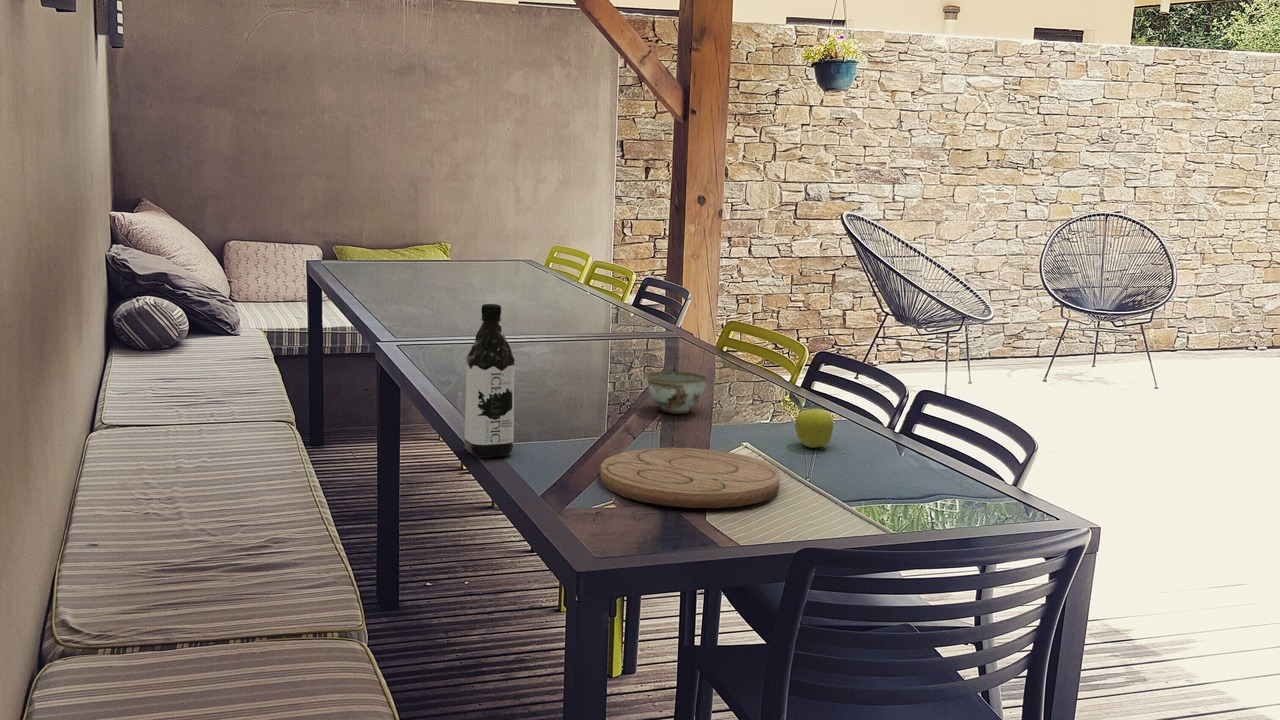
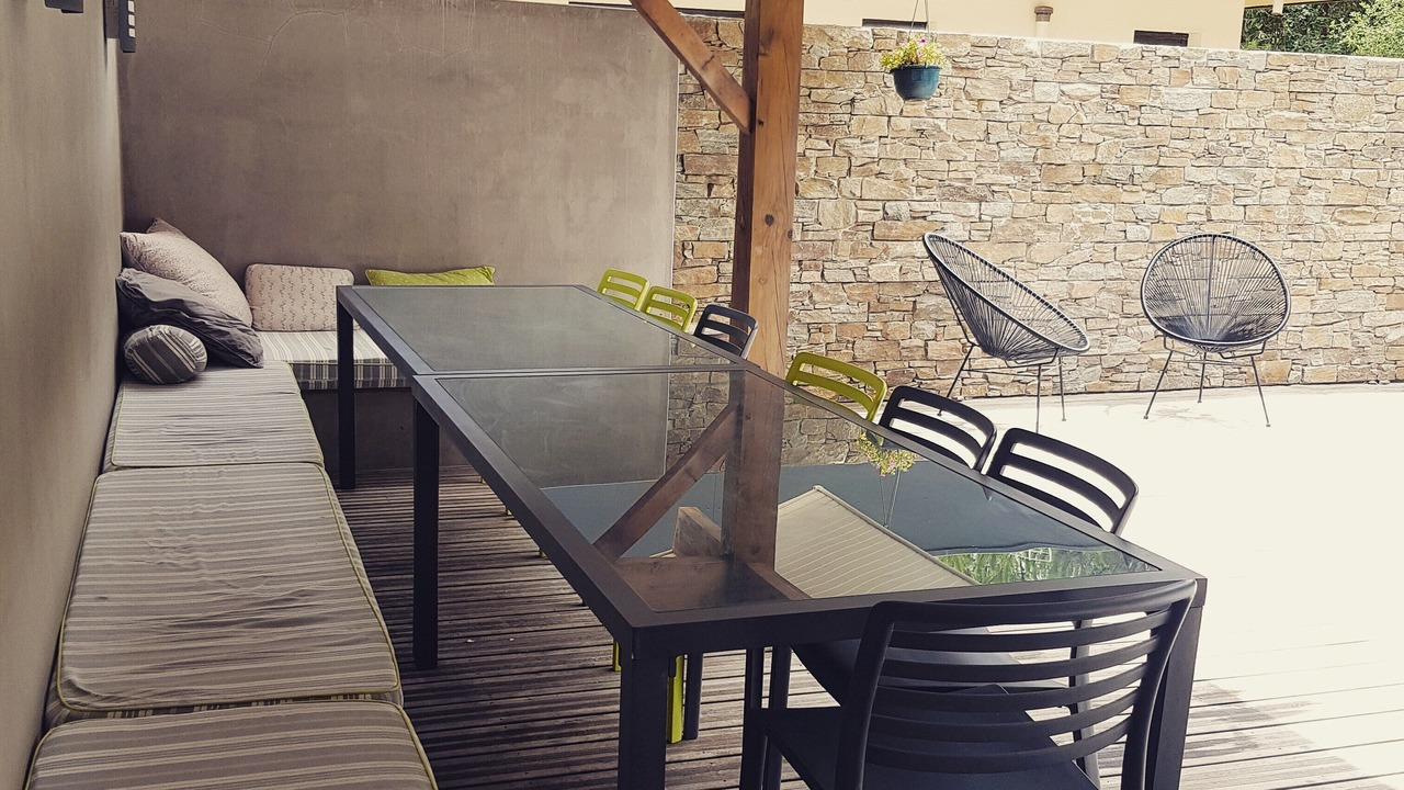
- cutting board (689, 475)
- fruit (813, 427)
- bowl (676, 393)
- water bottle (489, 379)
